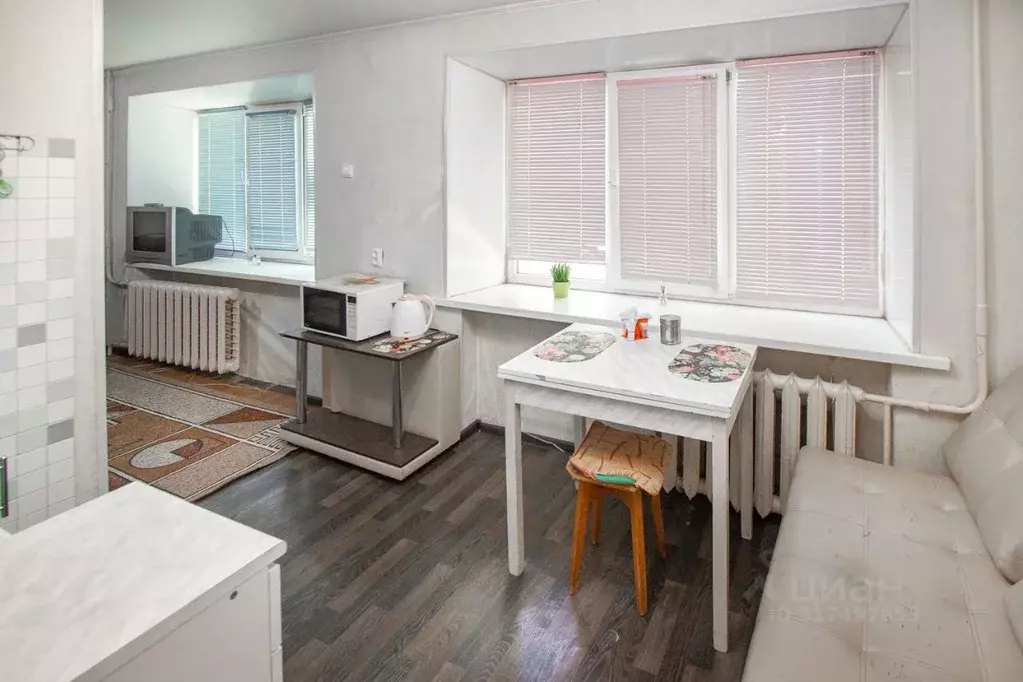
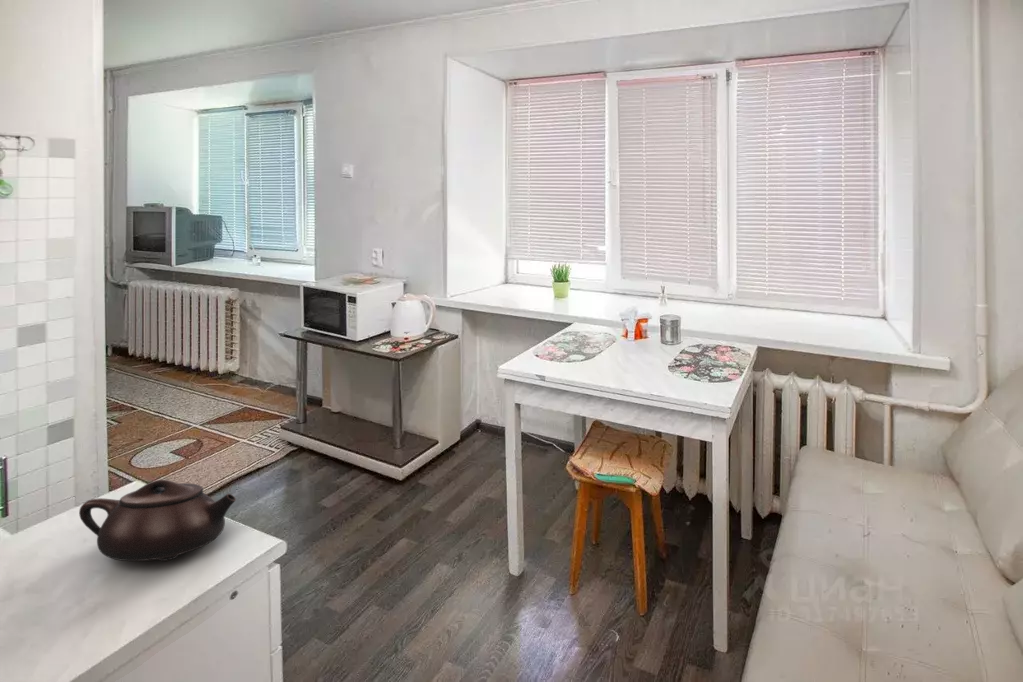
+ teapot (161, 513)
